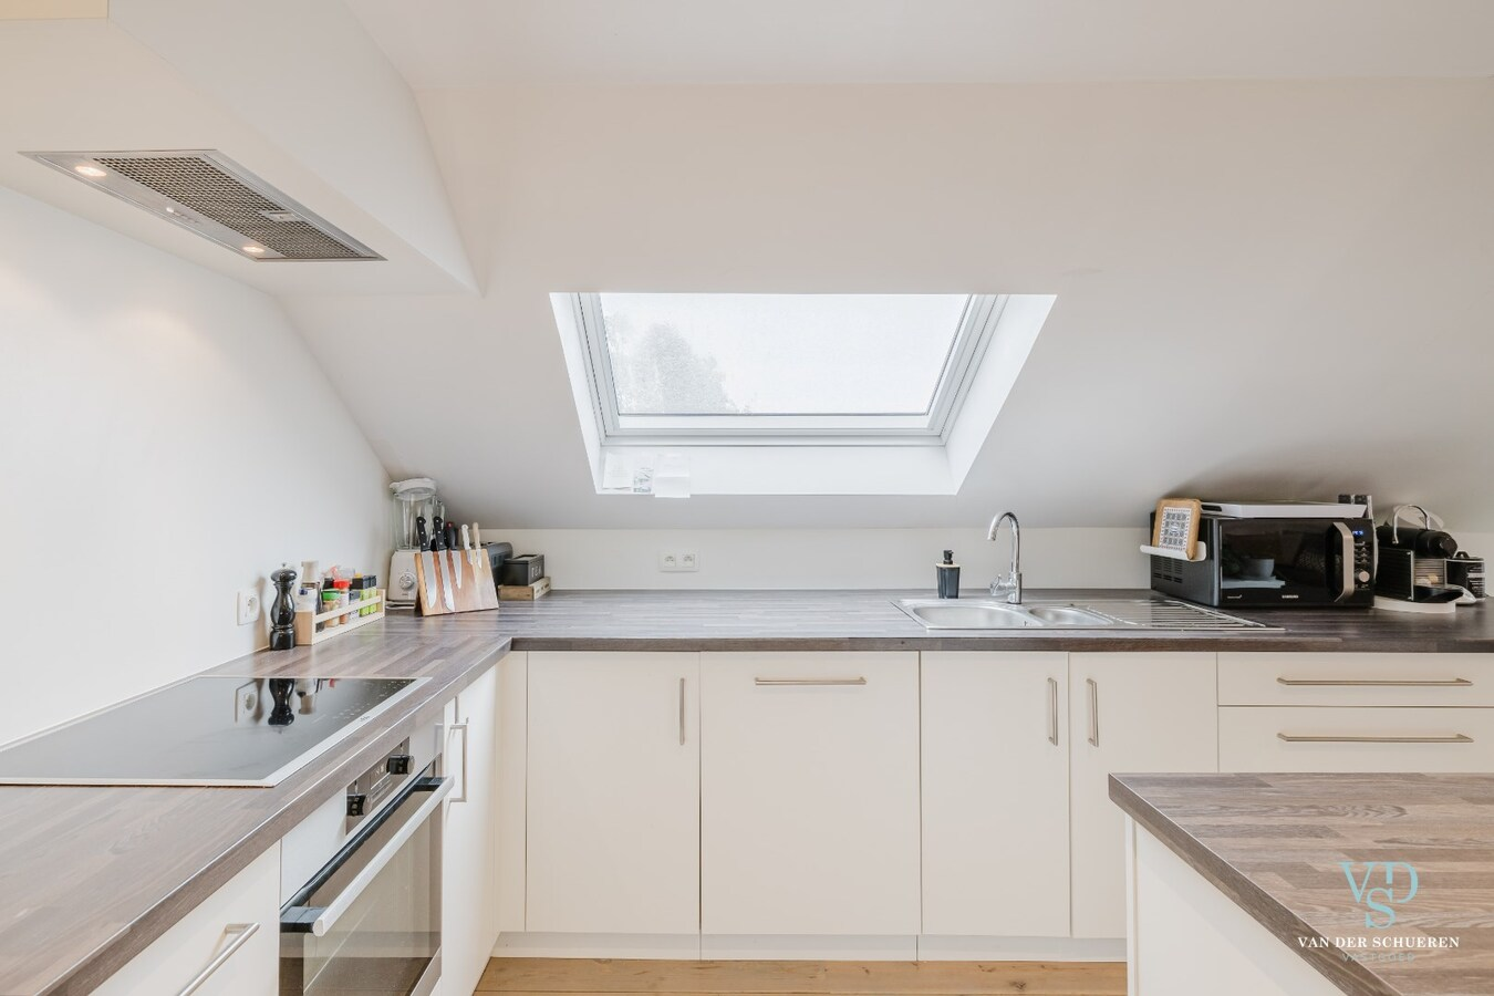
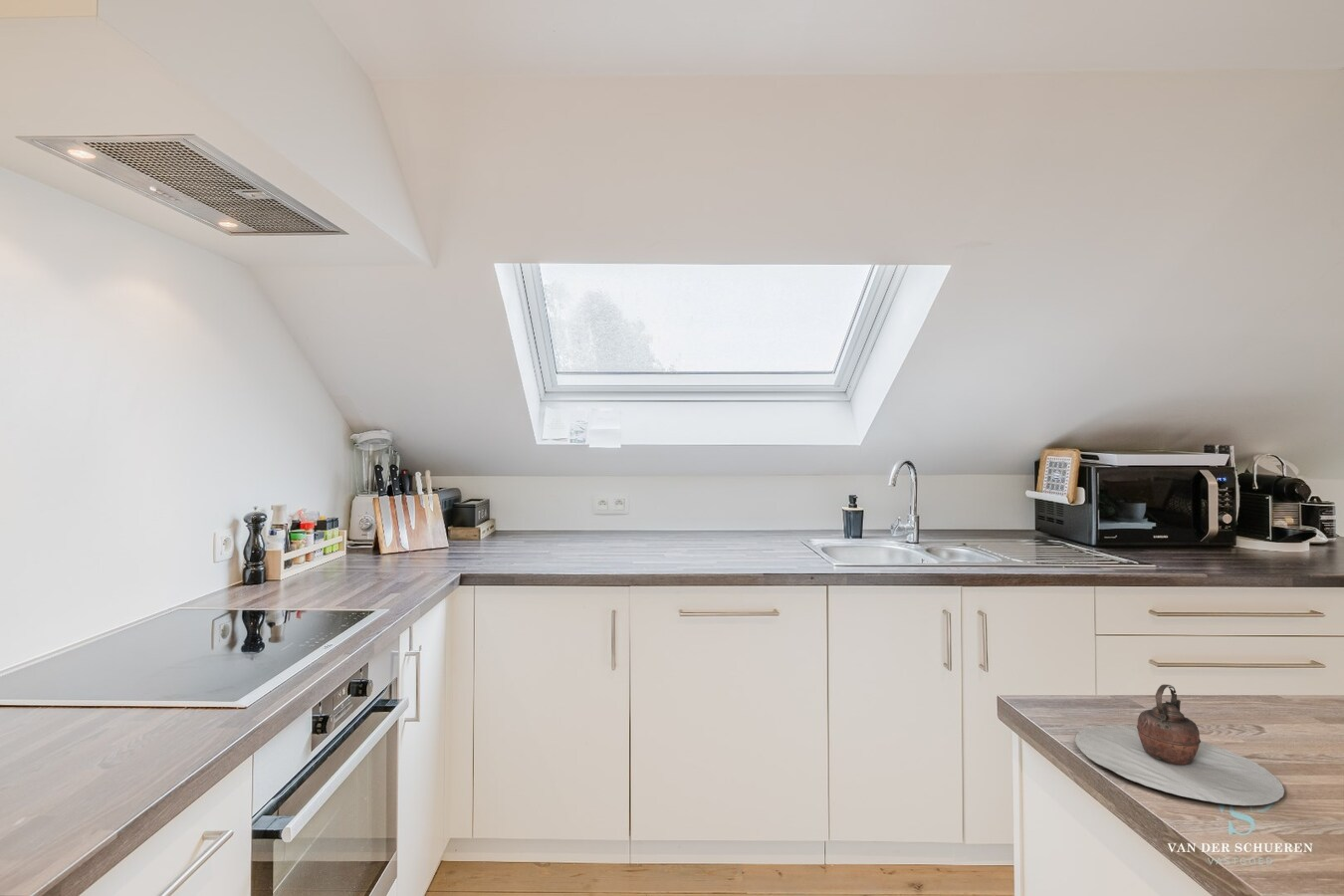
+ teapot (1171, 725)
